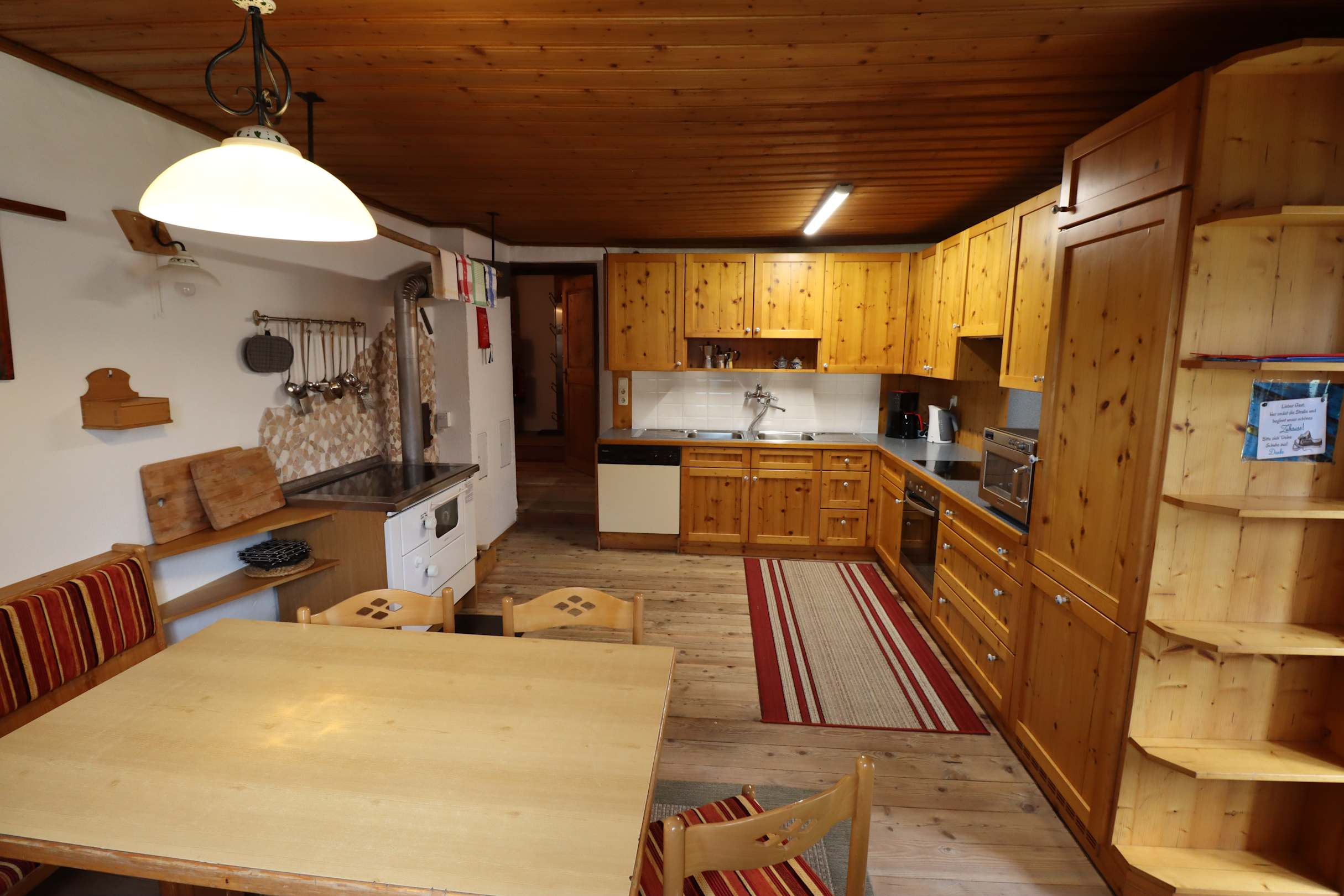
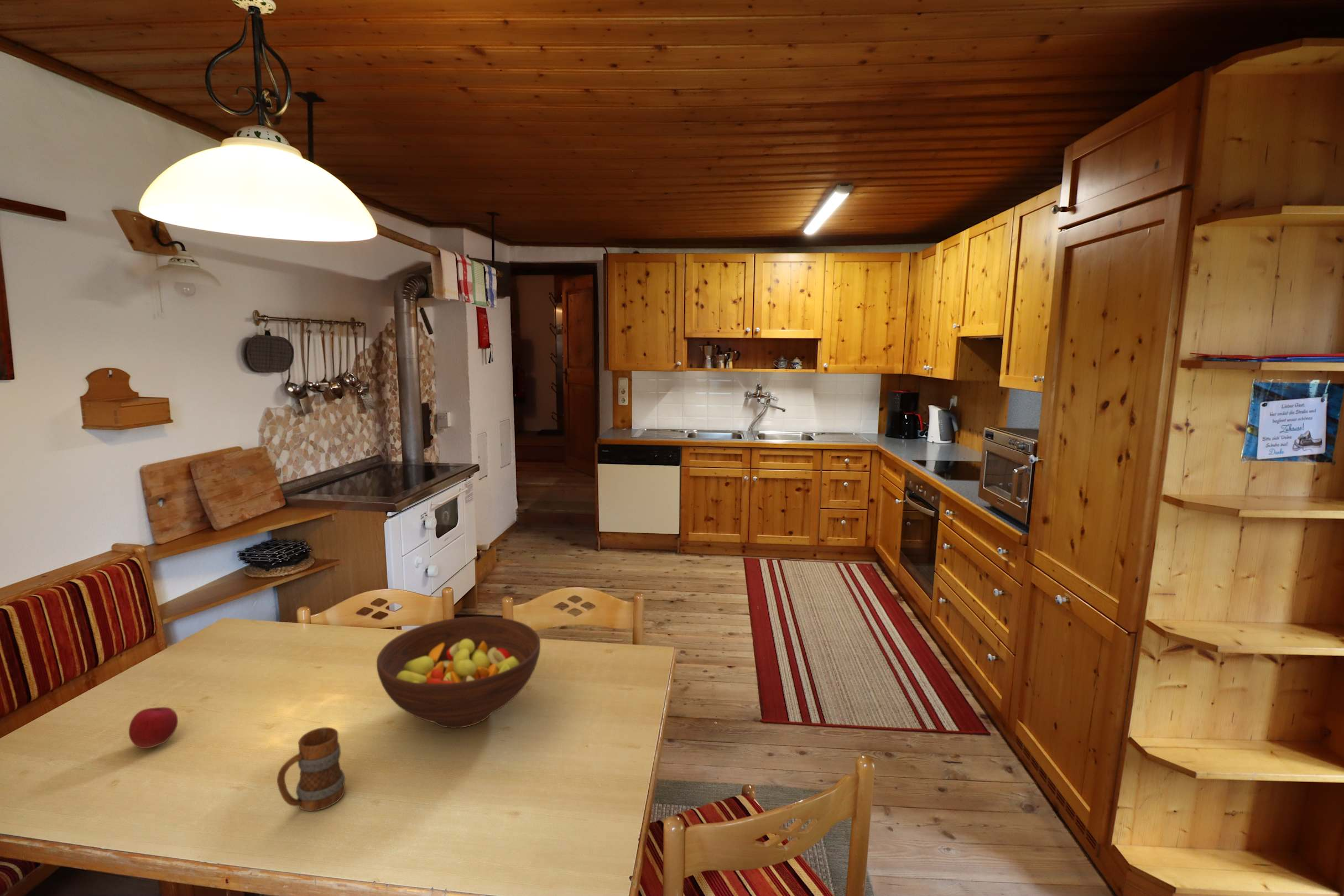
+ apple (153, 726)
+ fruit bowl (462, 680)
+ mug (311, 772)
